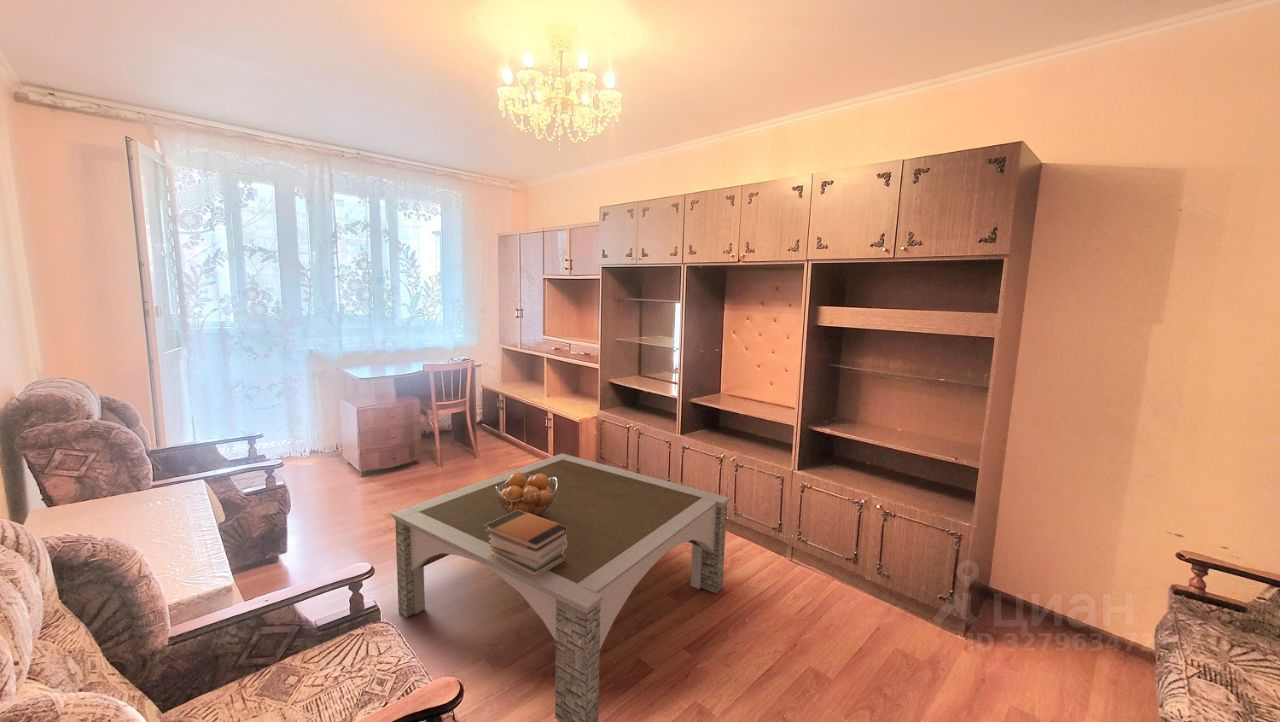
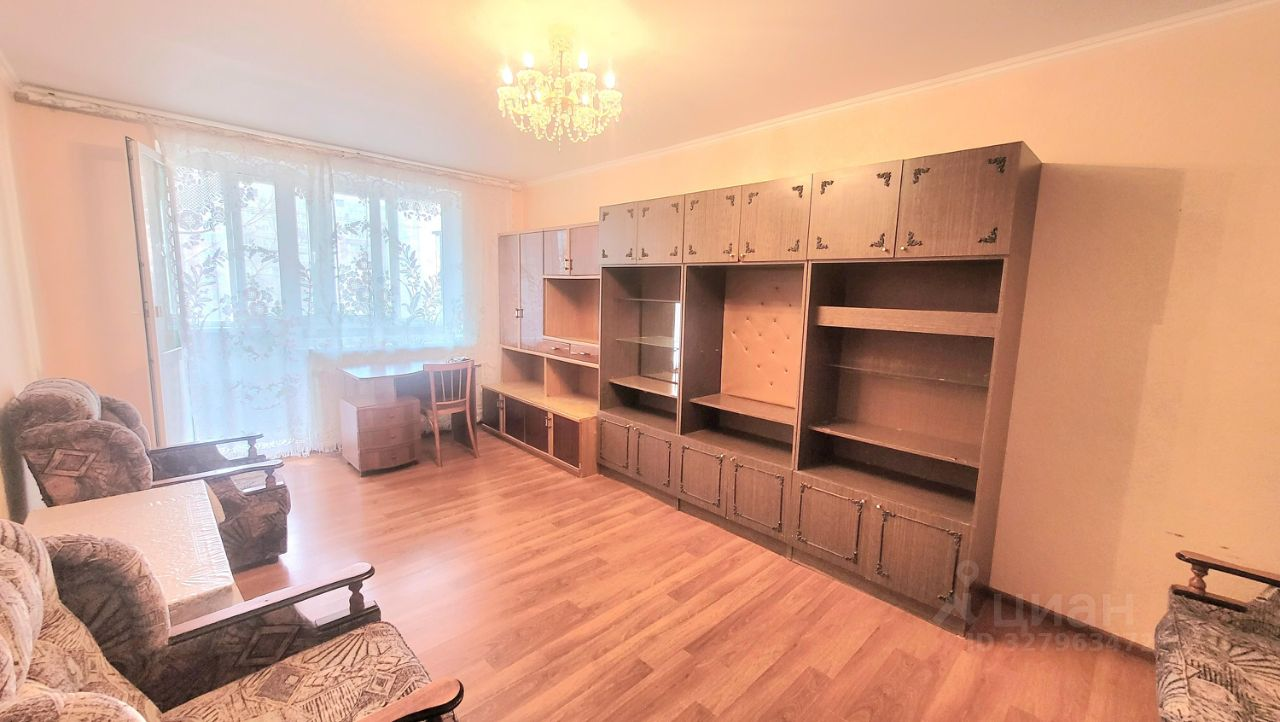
- book stack (527, 541)
- coffee table (569, 552)
- fruit basket (526, 494)
